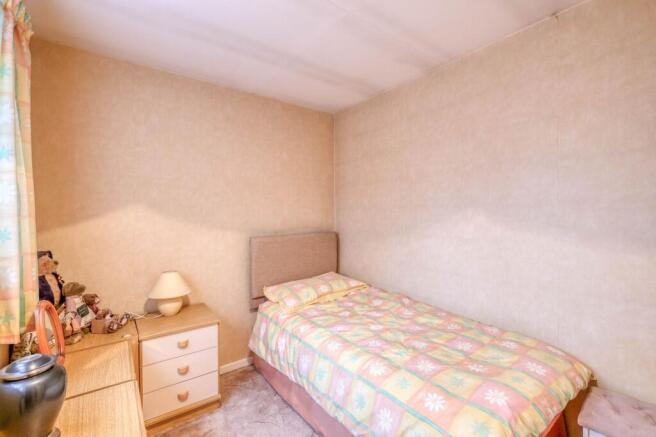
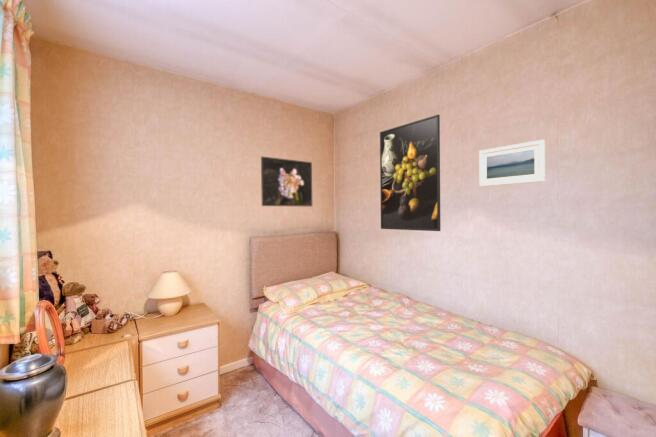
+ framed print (407, 177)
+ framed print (288, 183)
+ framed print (509, 164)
